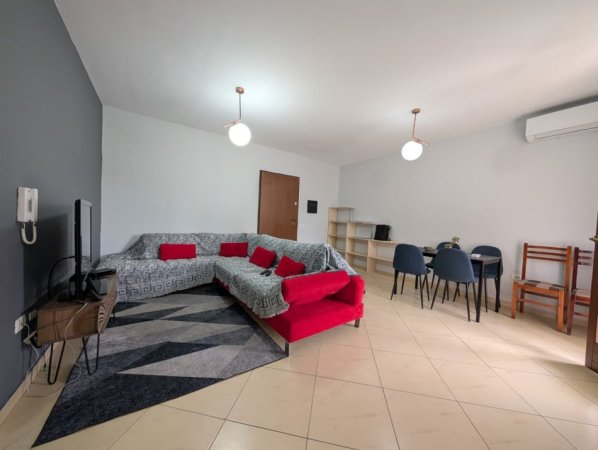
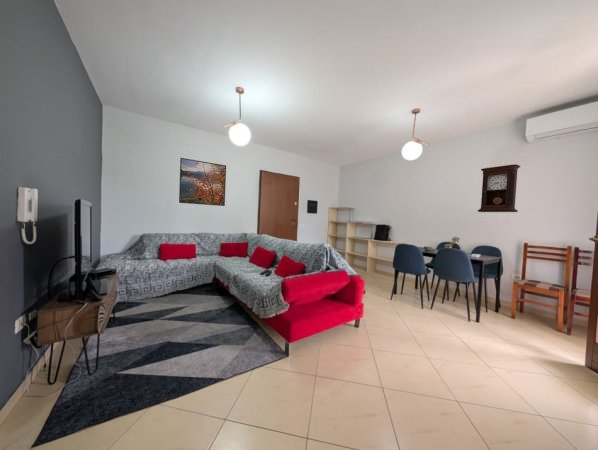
+ pendulum clock (497, 189)
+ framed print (203, 183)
